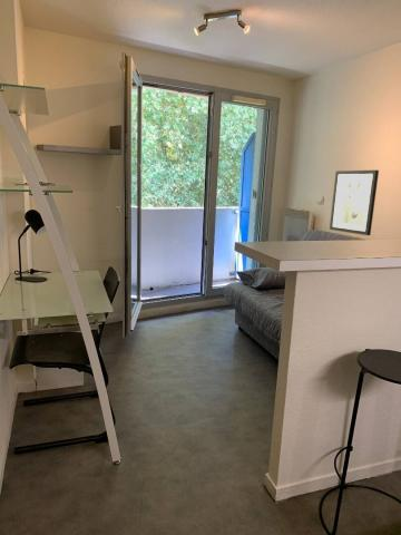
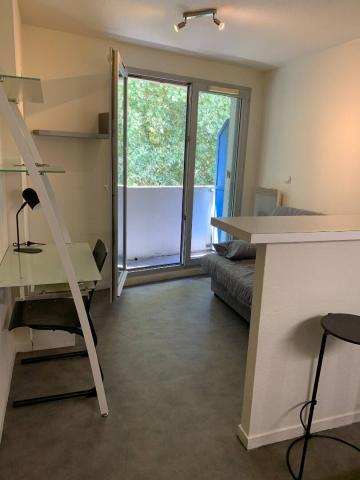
- wall art (352, 202)
